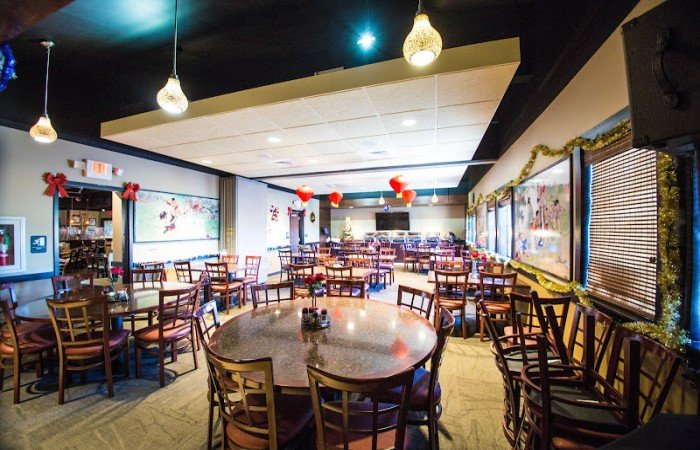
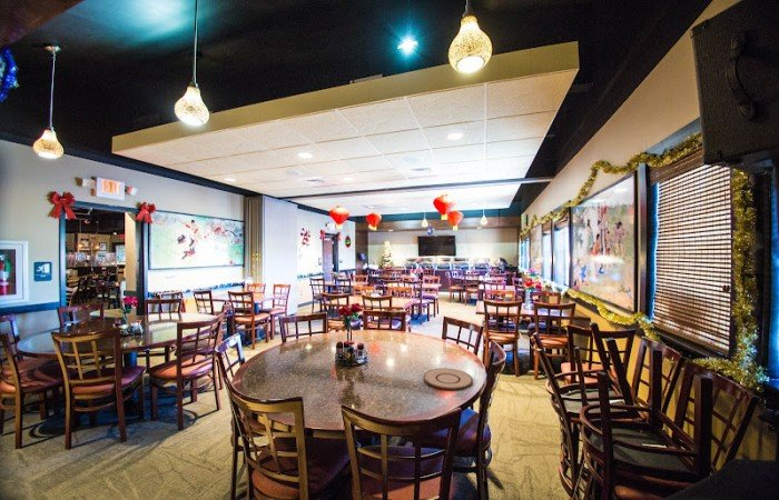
+ plate (447, 378)
